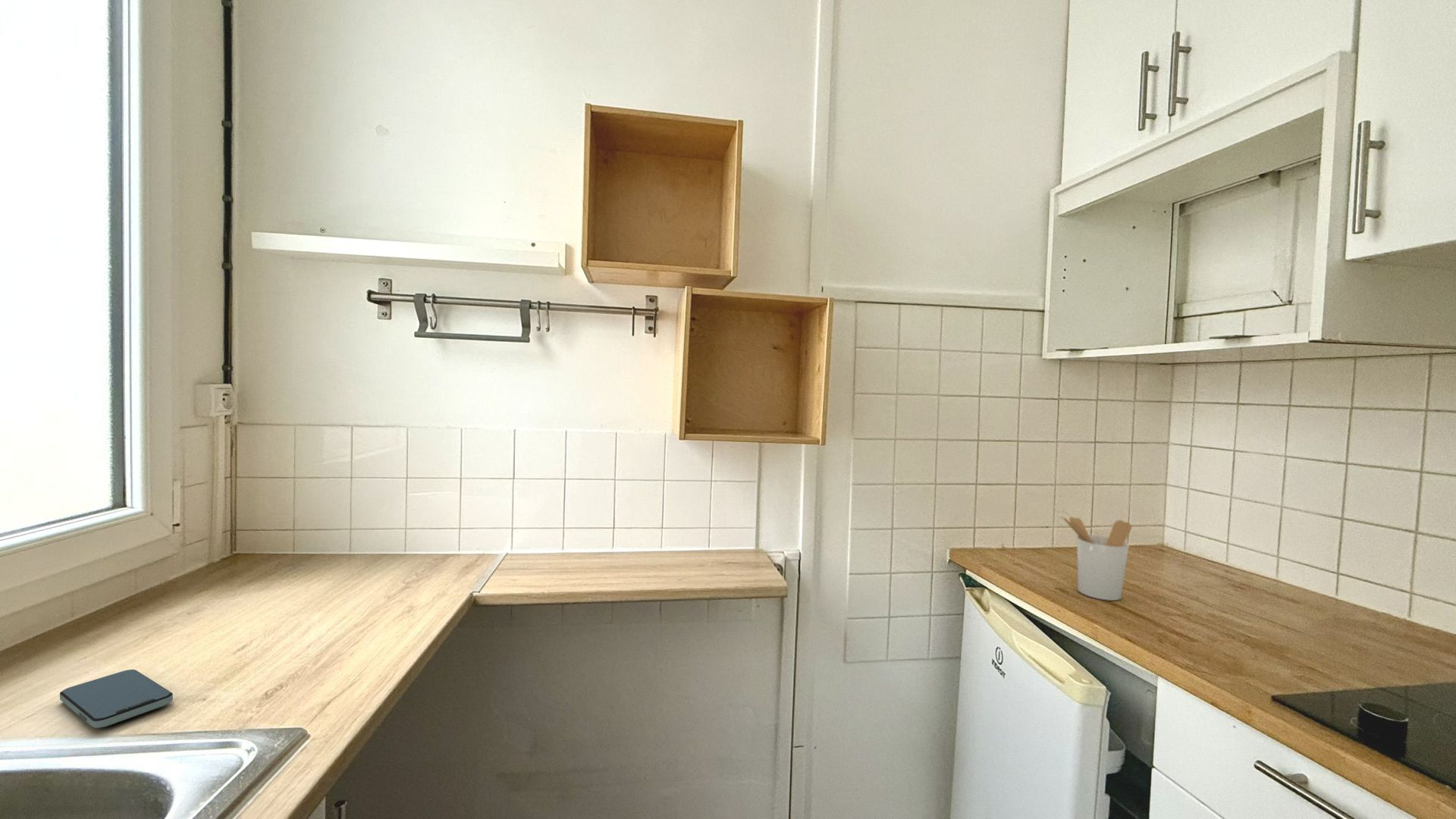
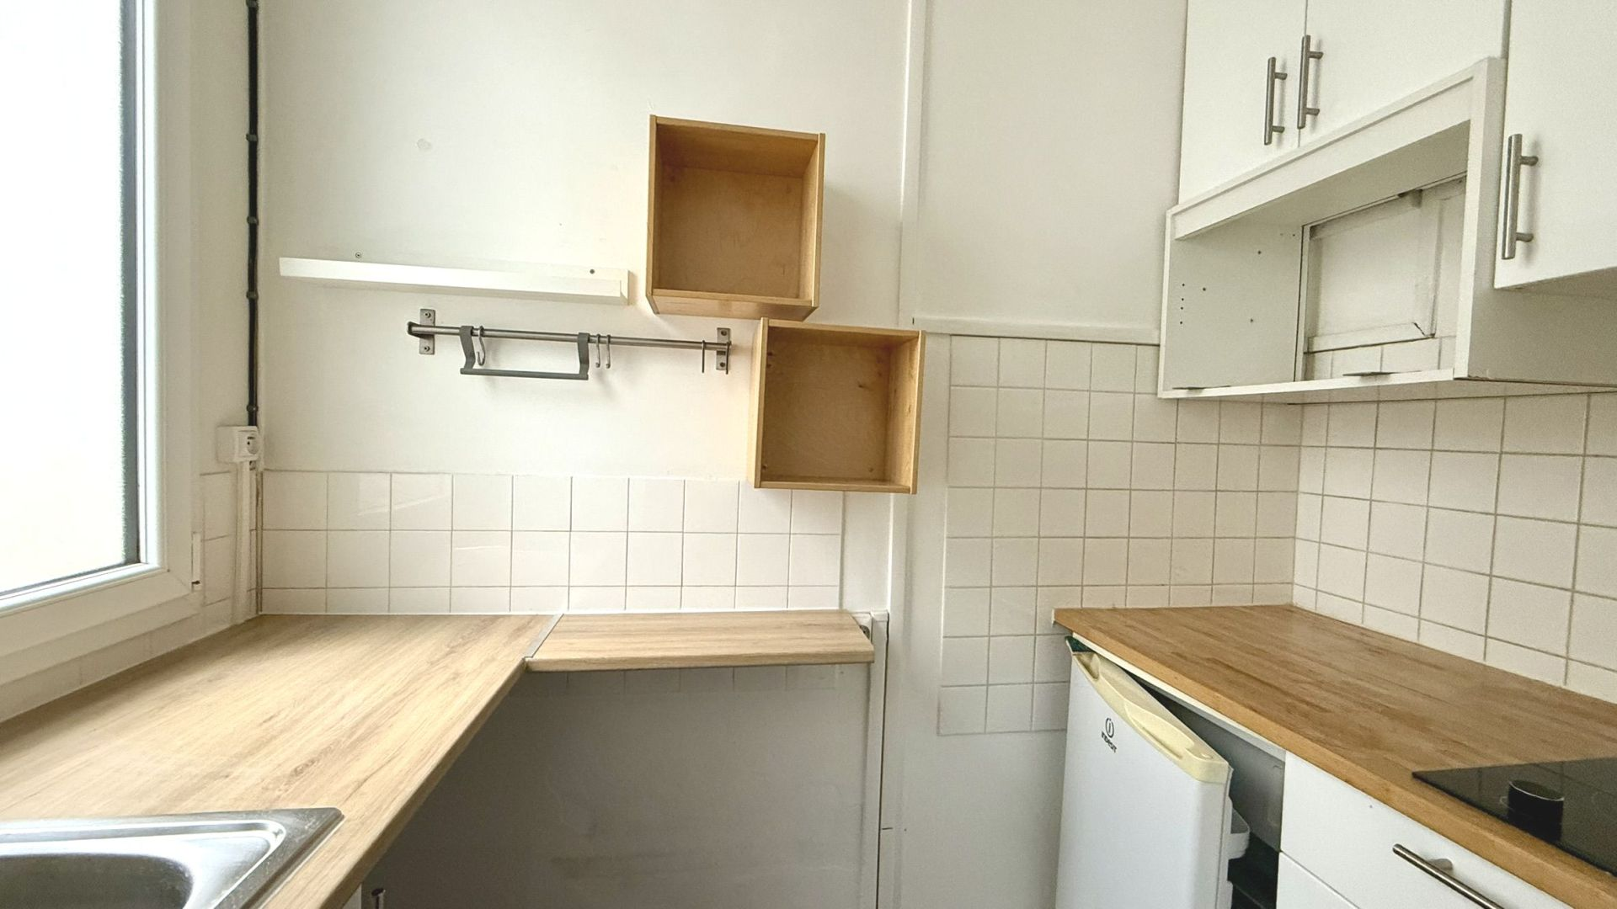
- smartphone (116, 695)
- utensil holder (1091, 554)
